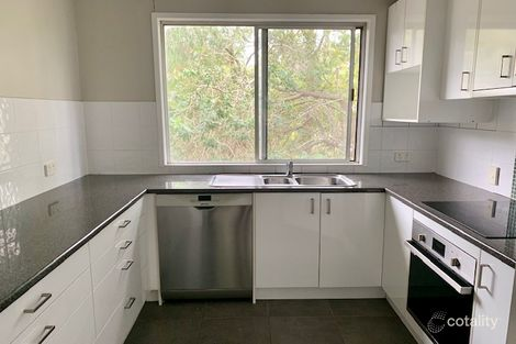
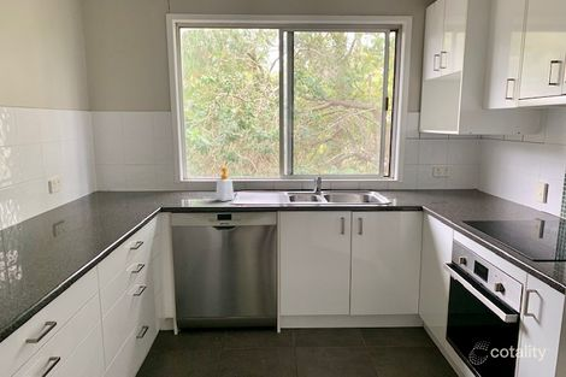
+ soap bottle (222, 183)
